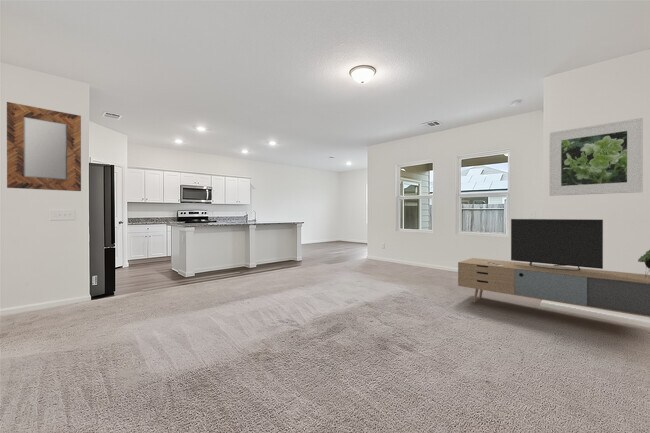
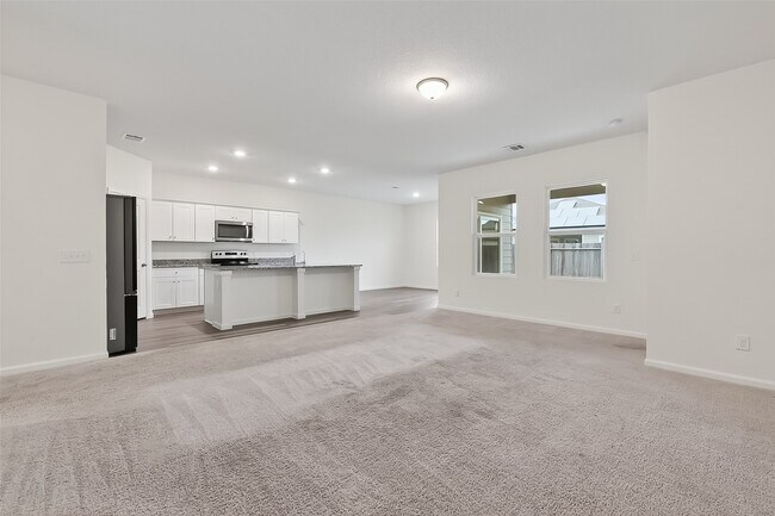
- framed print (592, 160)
- media console (552, 267)
- home mirror (46, 149)
